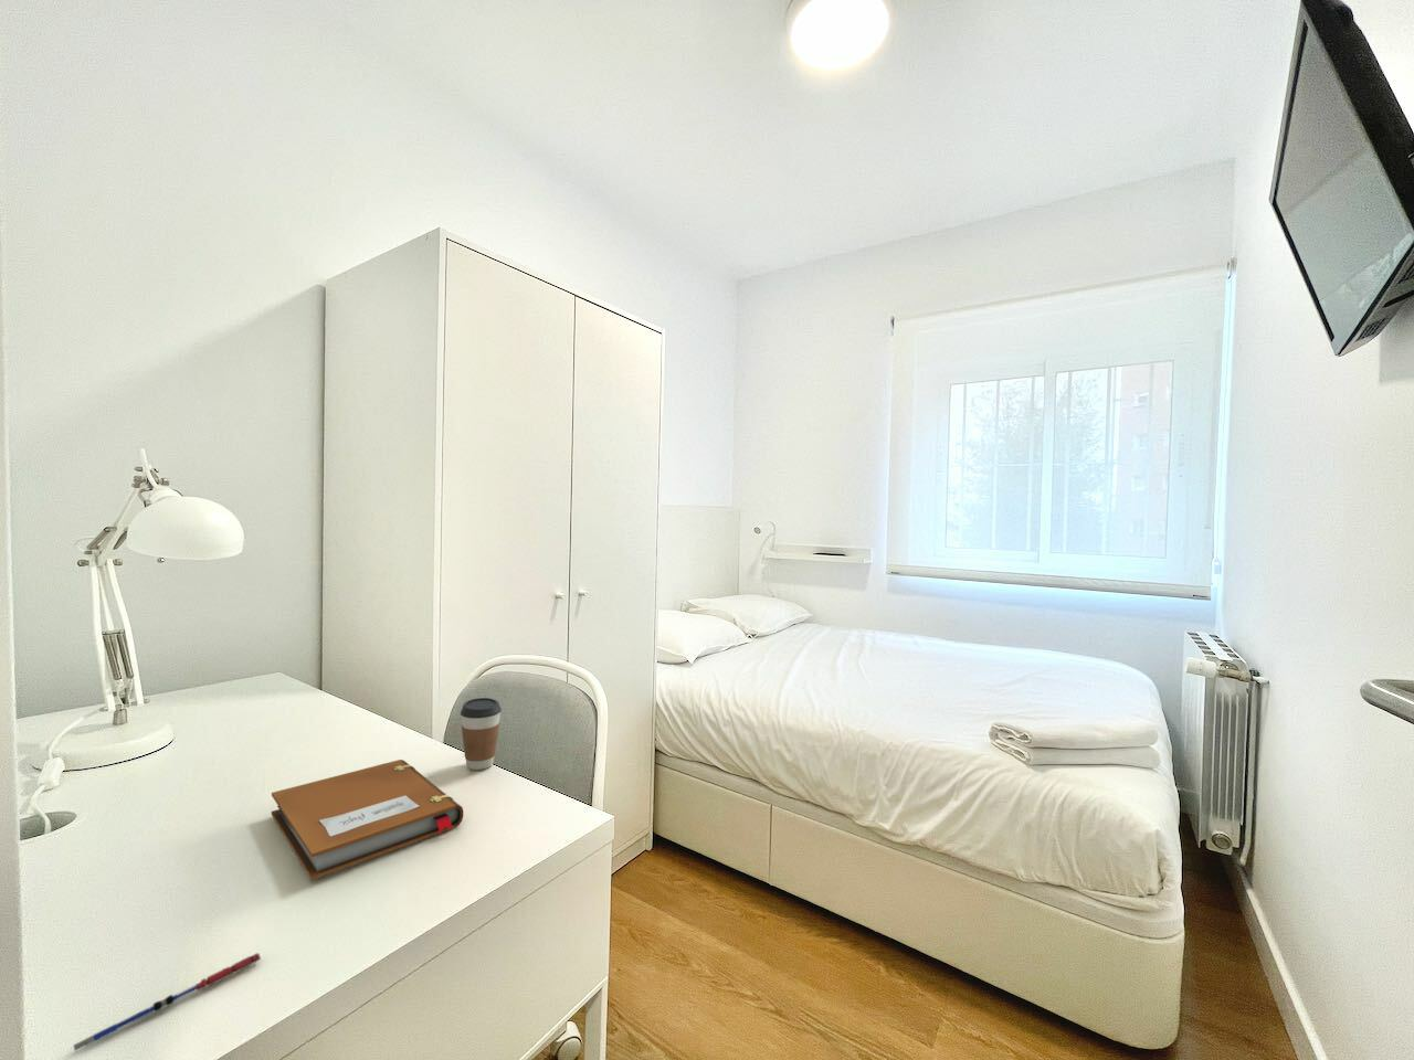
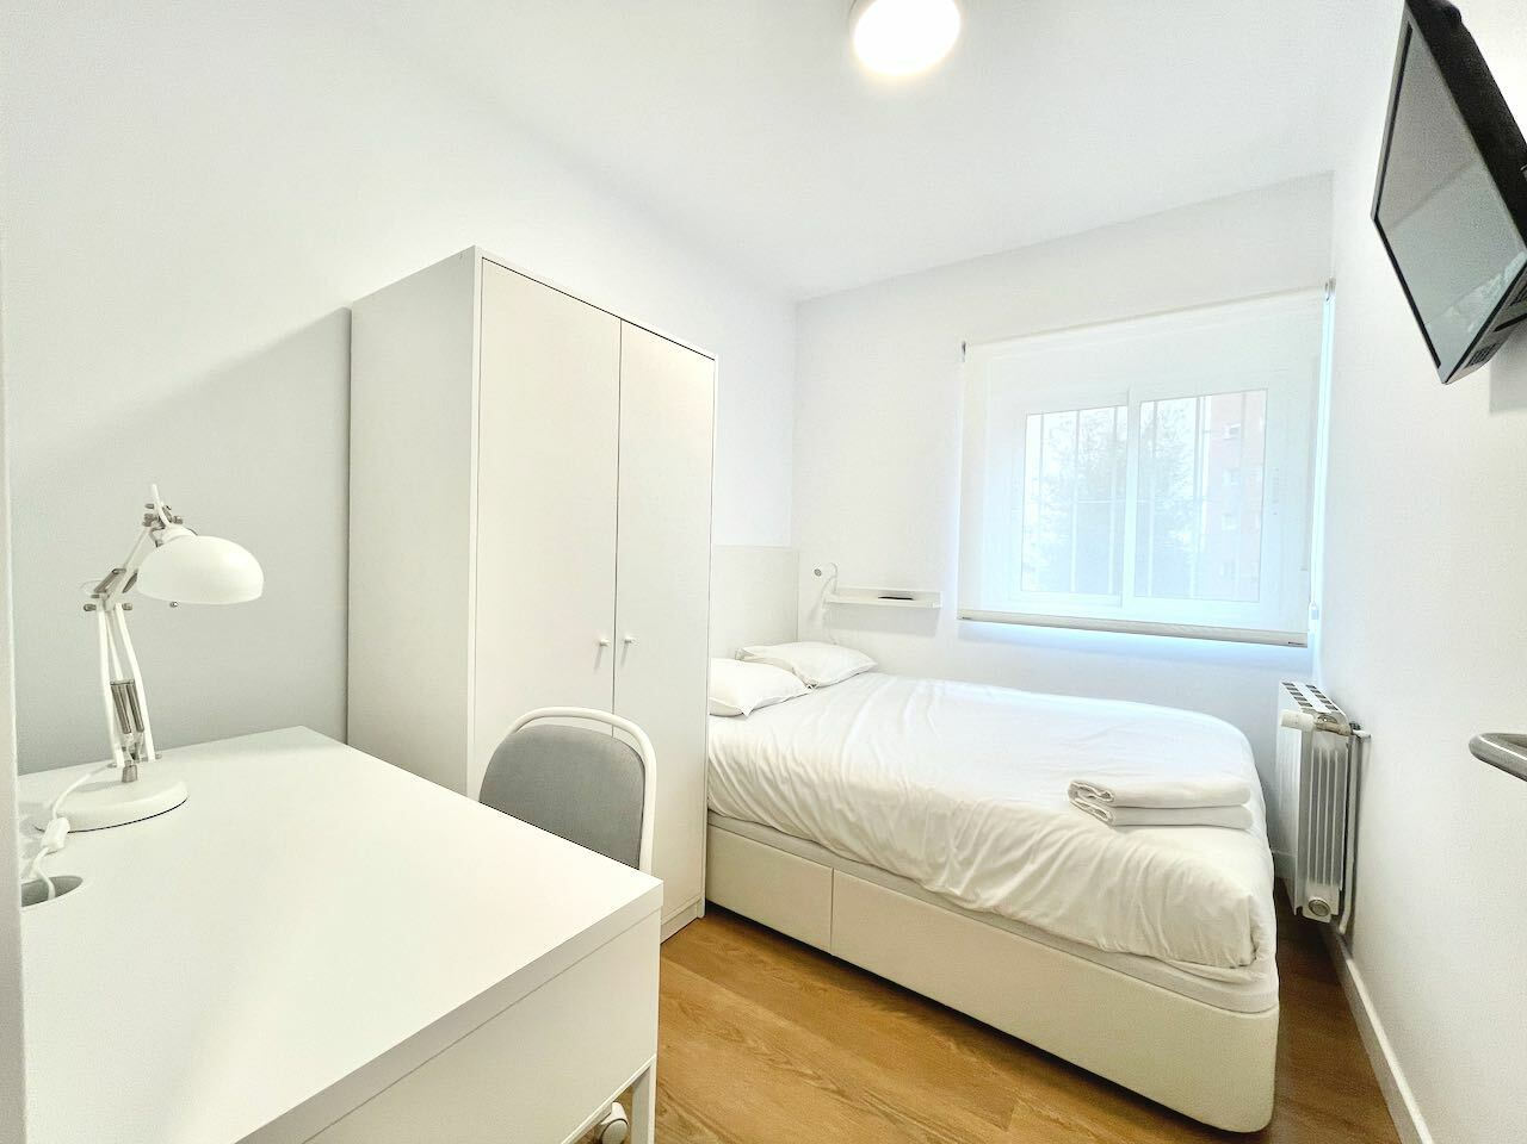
- pen (175, 995)
- notebook (367, 809)
- coffee cup (481, 733)
